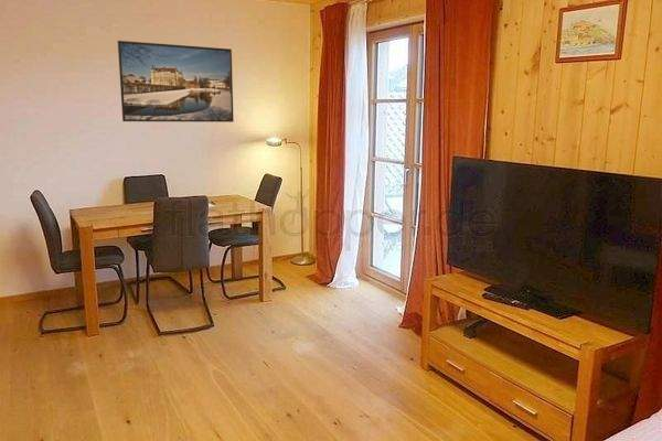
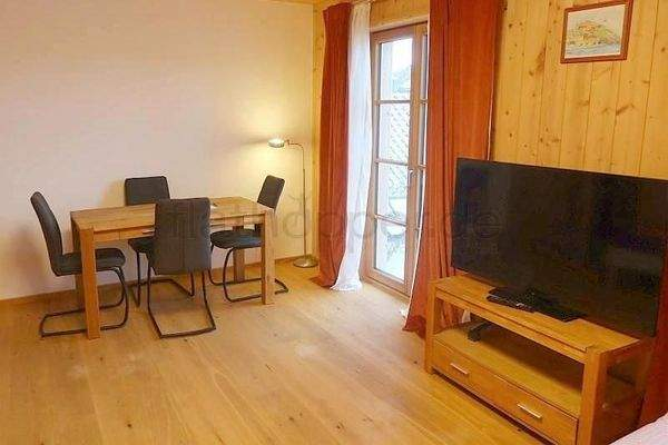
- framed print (179, 84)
